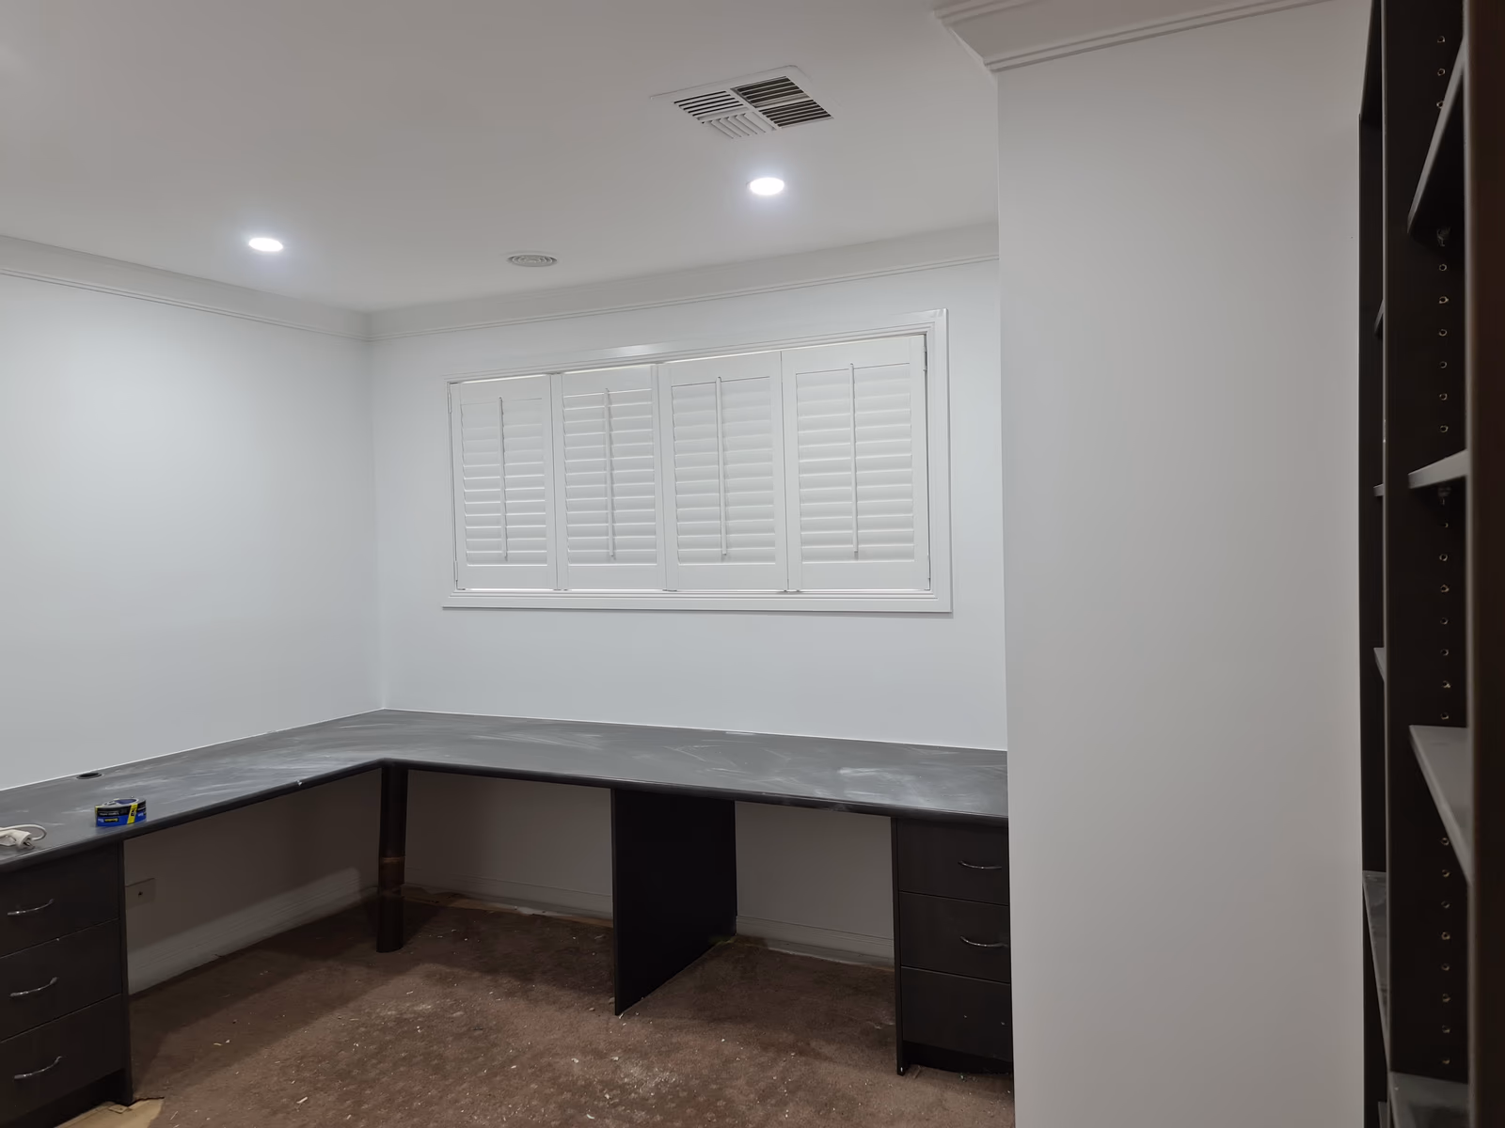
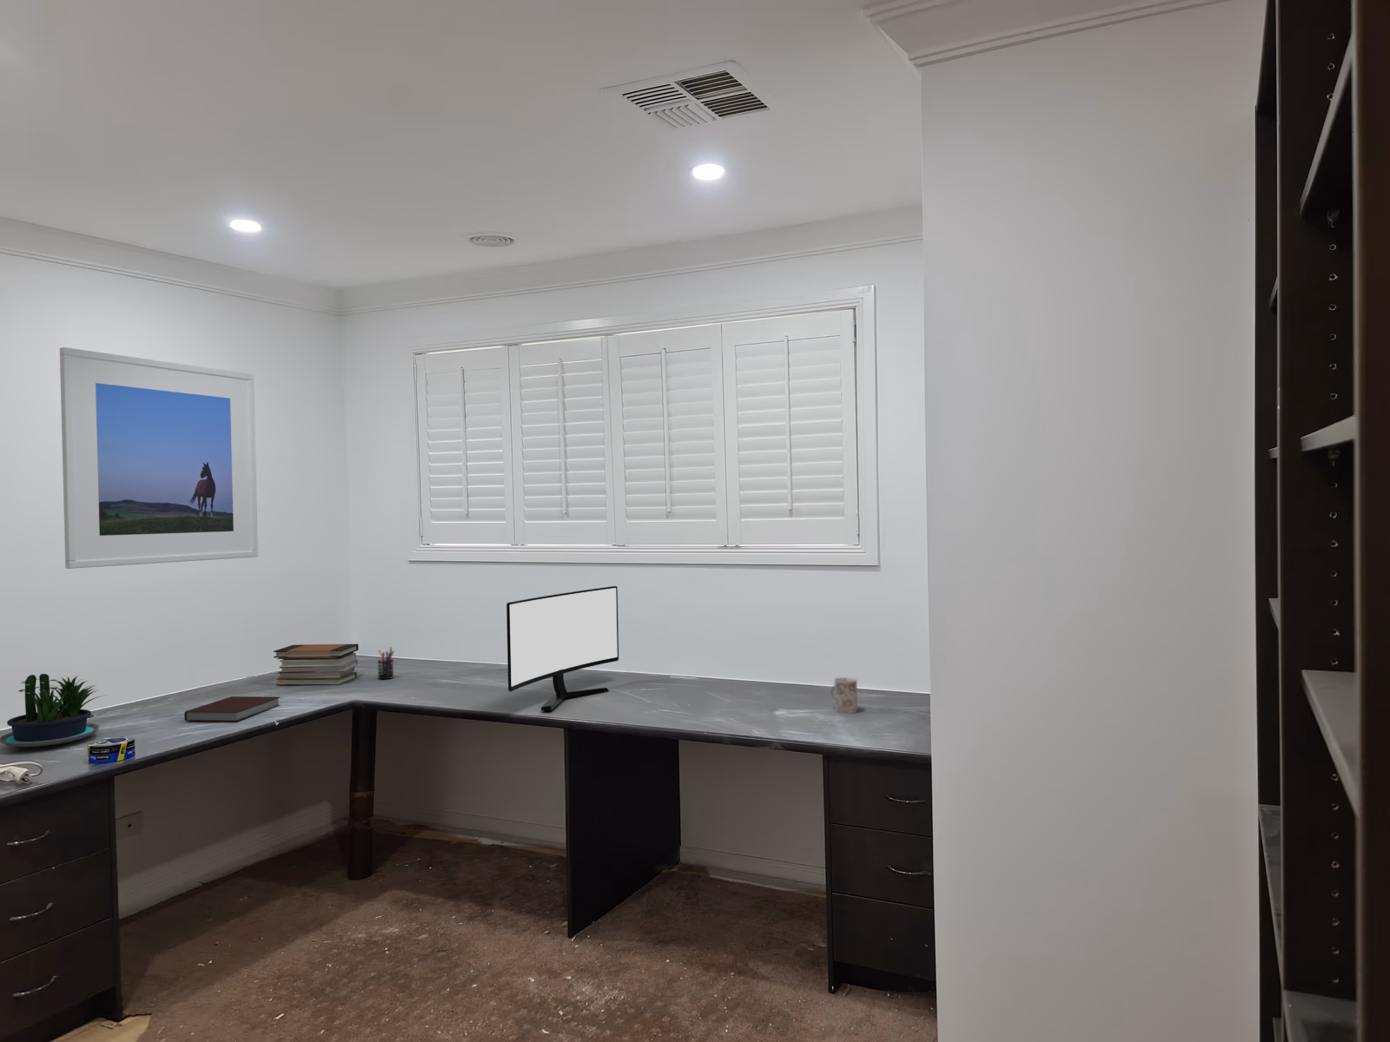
+ notebook (234, 708)
+ potted plant (55, 706)
+ book stack (318, 664)
+ mug (844, 695)
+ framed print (167, 462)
+ pen holder (387, 662)
+ monitor (567, 646)
